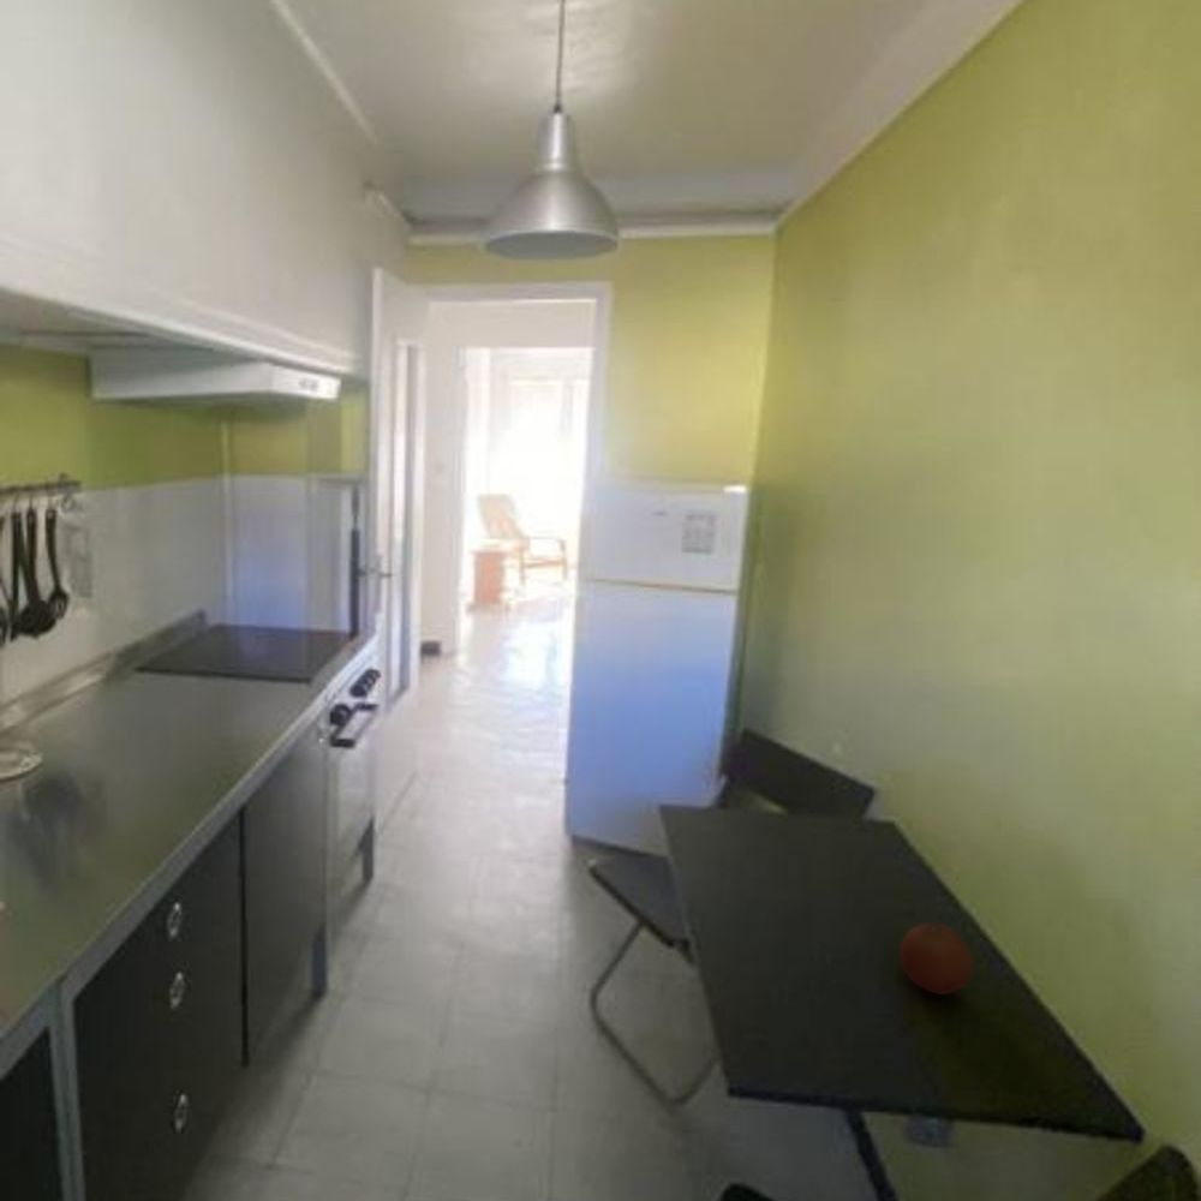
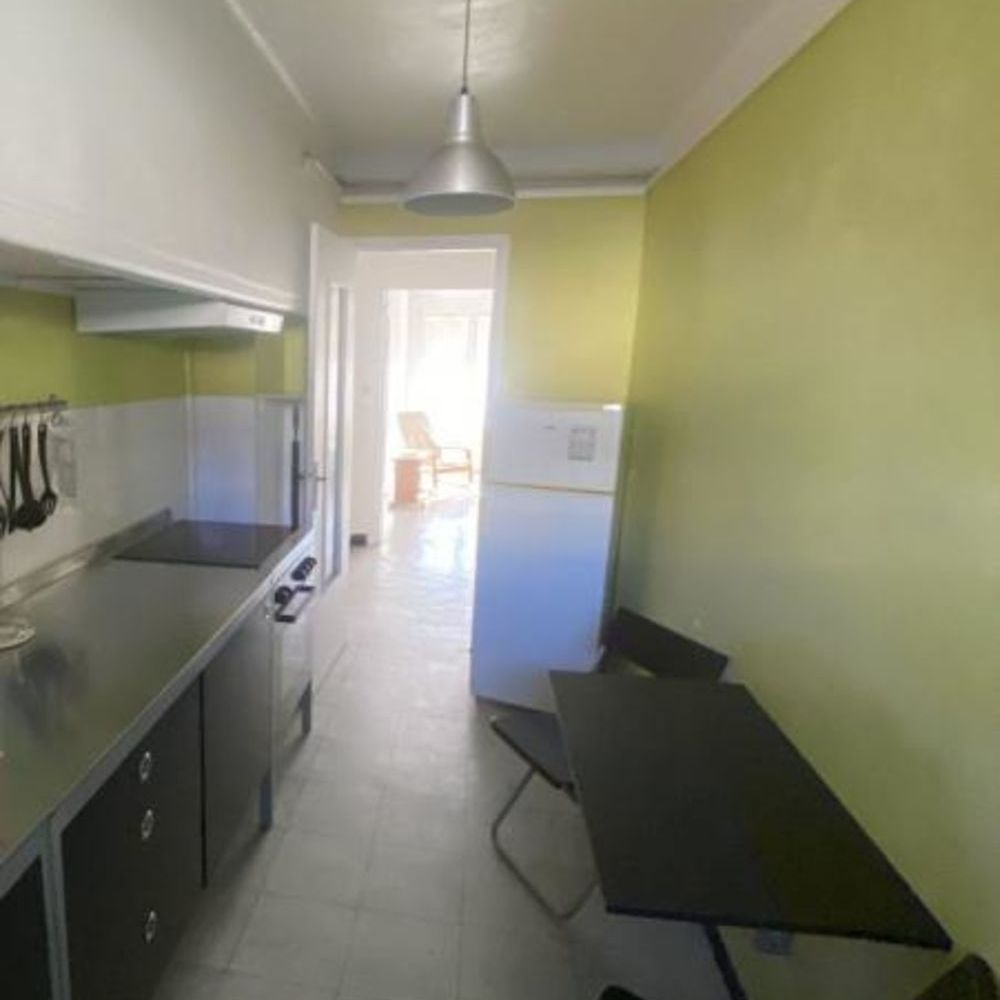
- fruit (934, 956)
